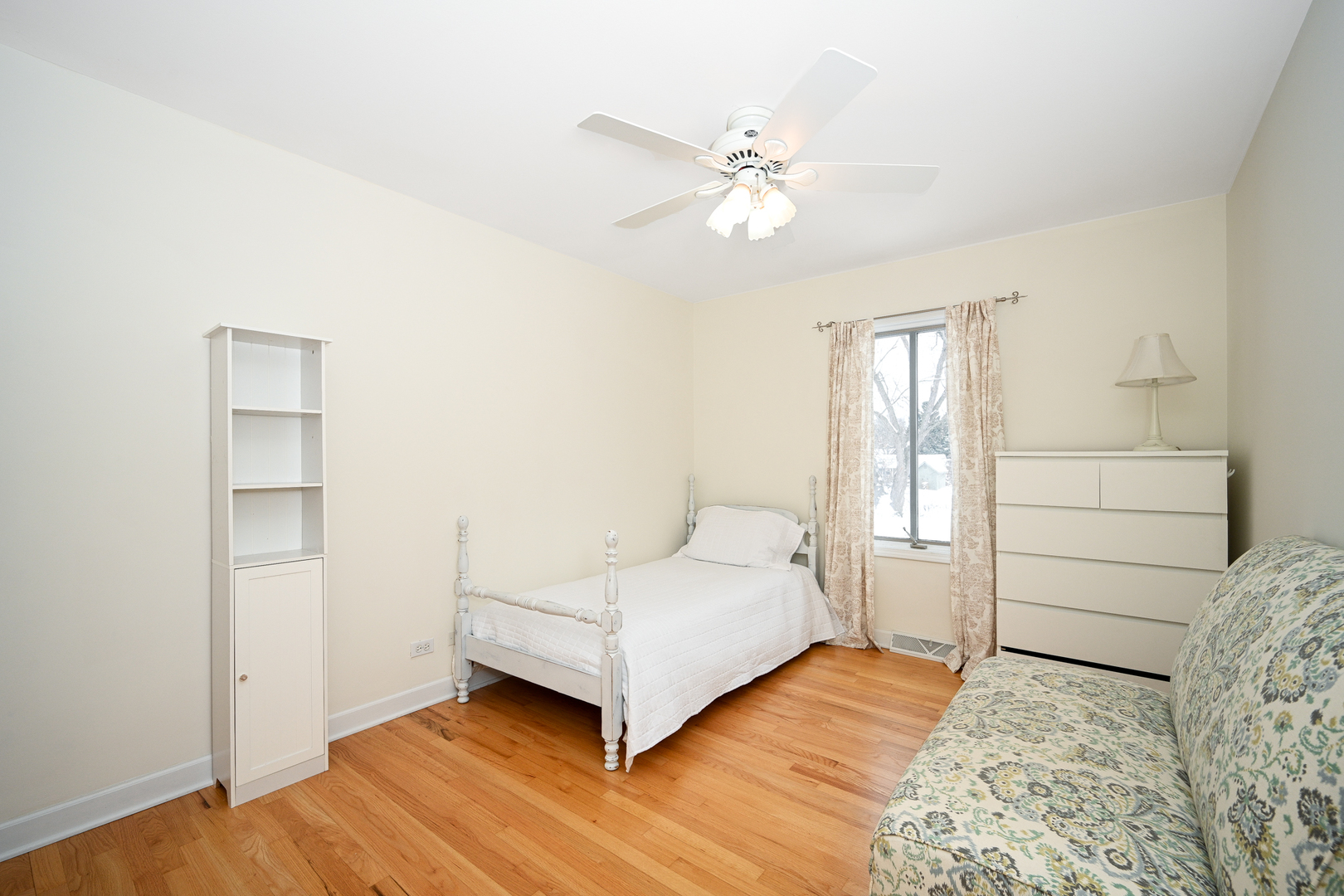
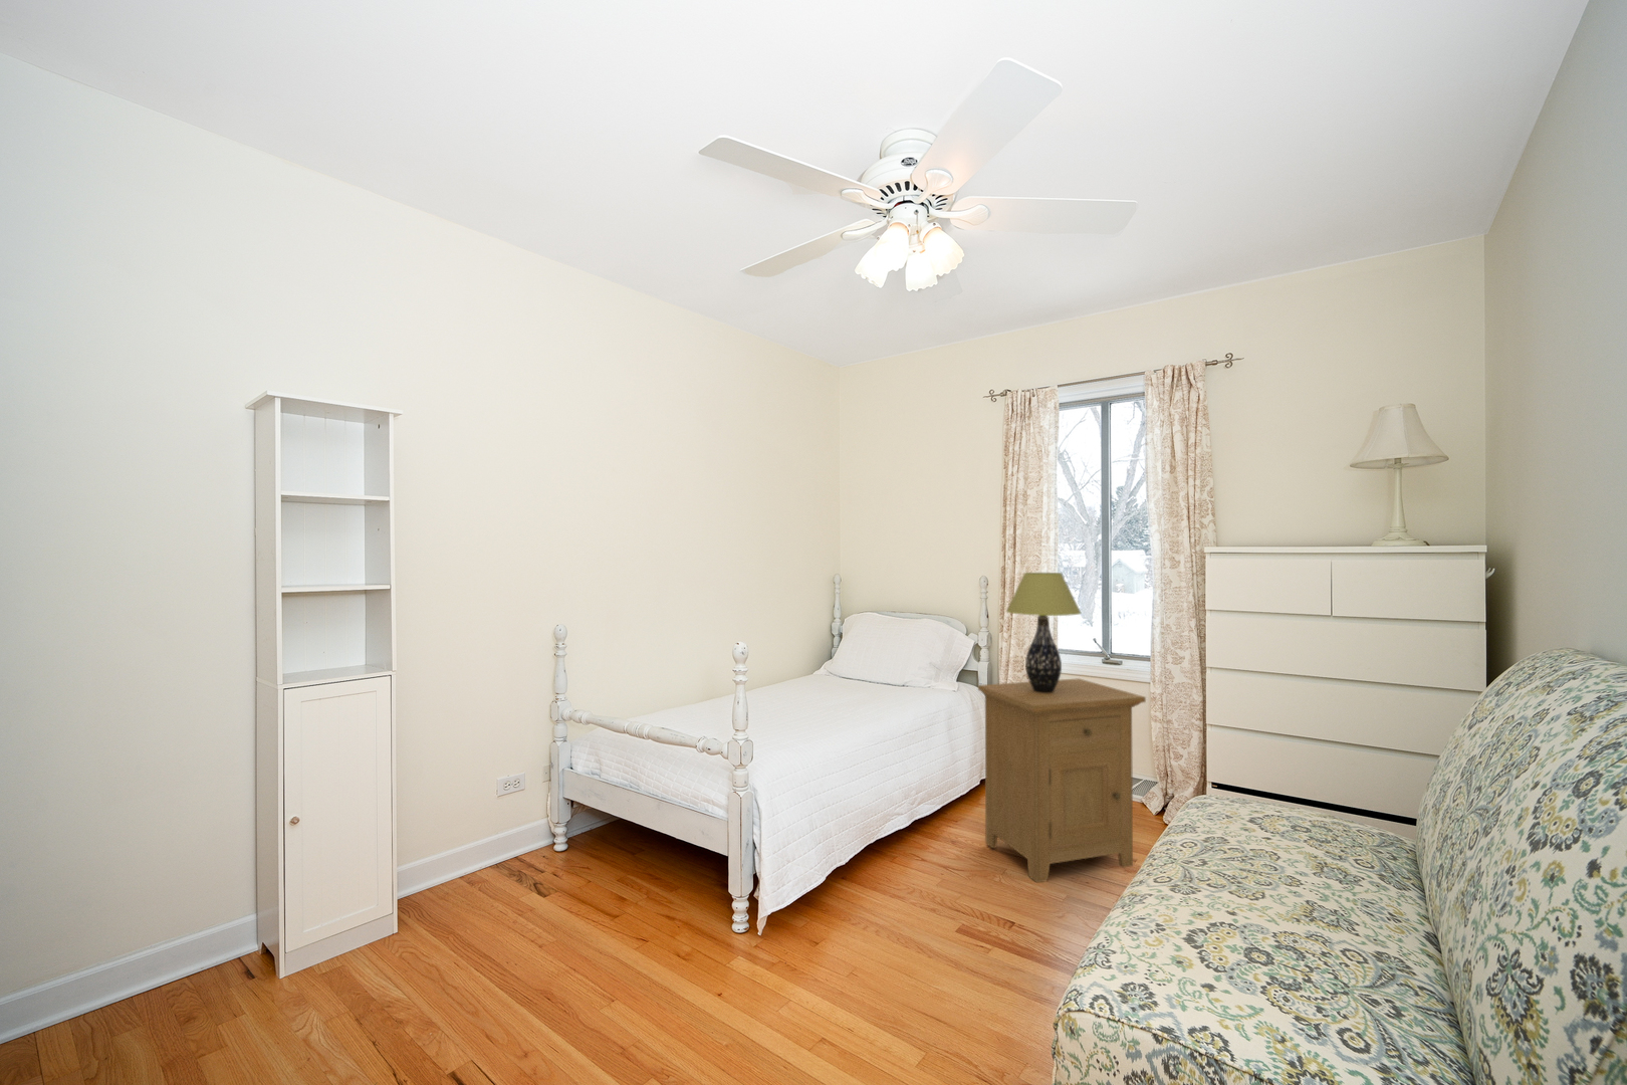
+ table lamp (1042, 631)
+ nightstand (1058, 773)
